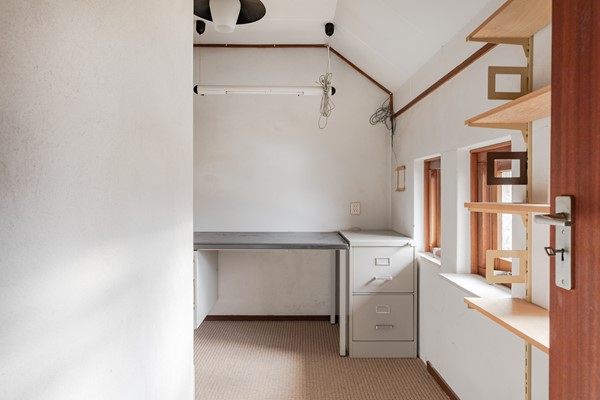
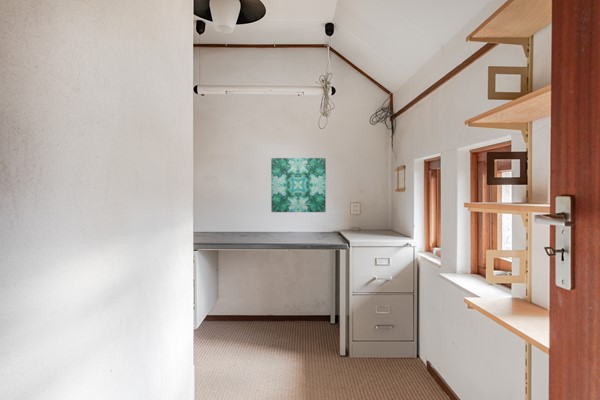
+ wall art (298, 185)
